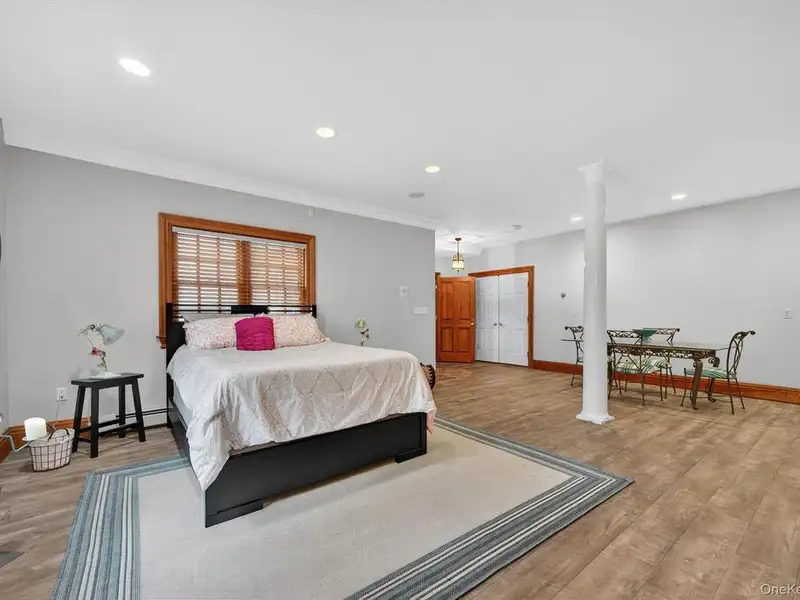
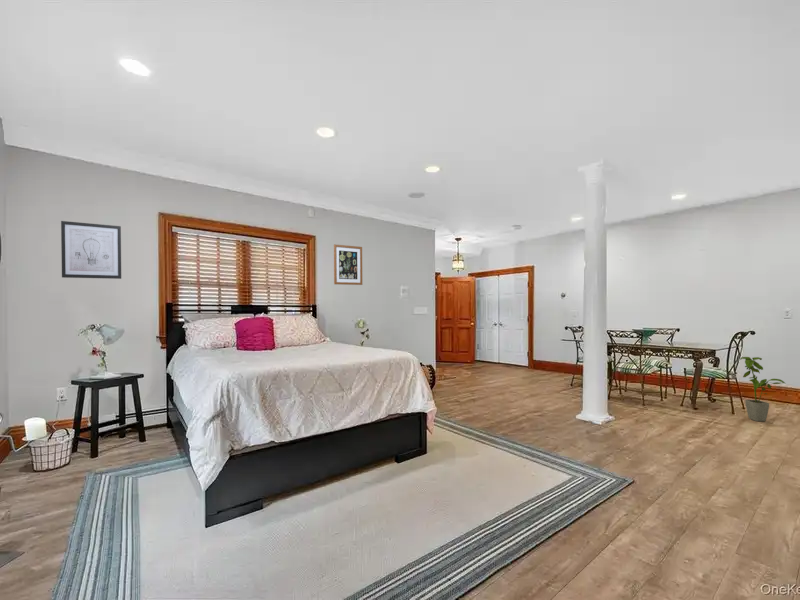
+ wall art (92, 250)
+ house plant (758, 387)
+ wall art (348, 265)
